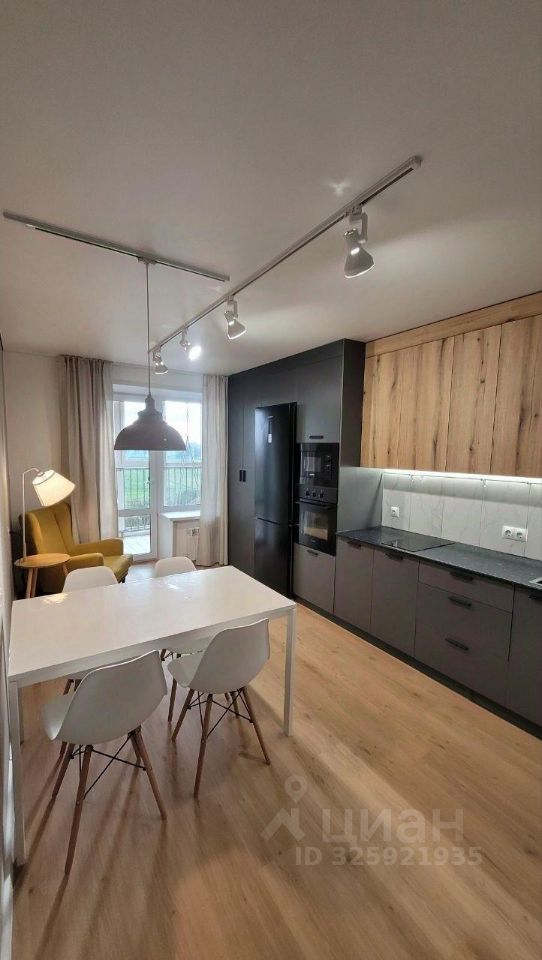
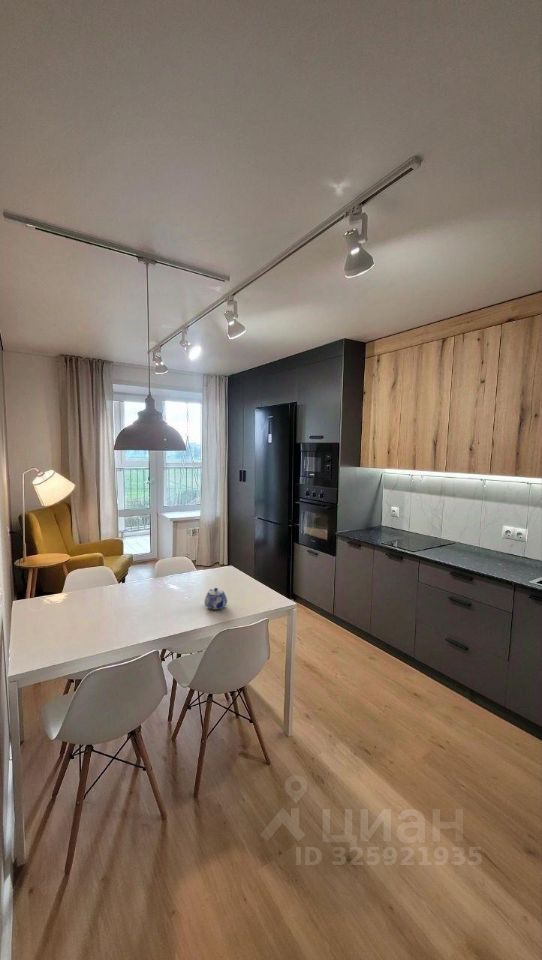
+ teapot (216, 598)
